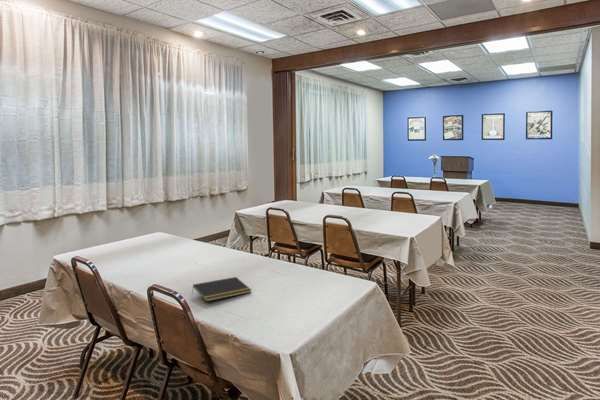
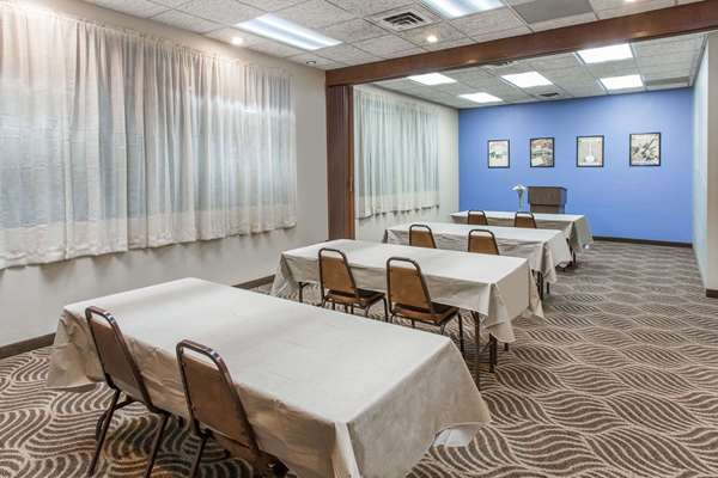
- notepad (222, 288)
